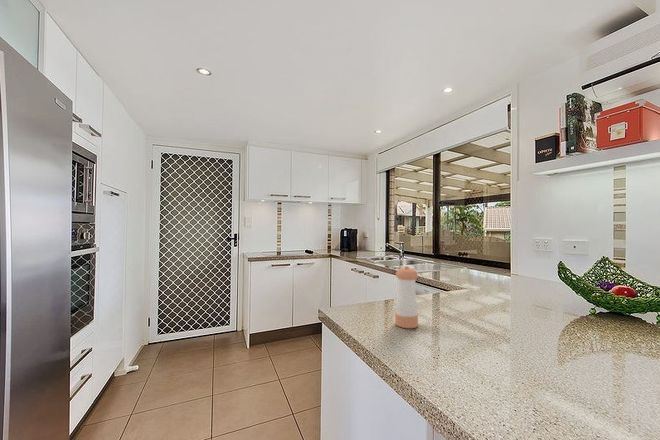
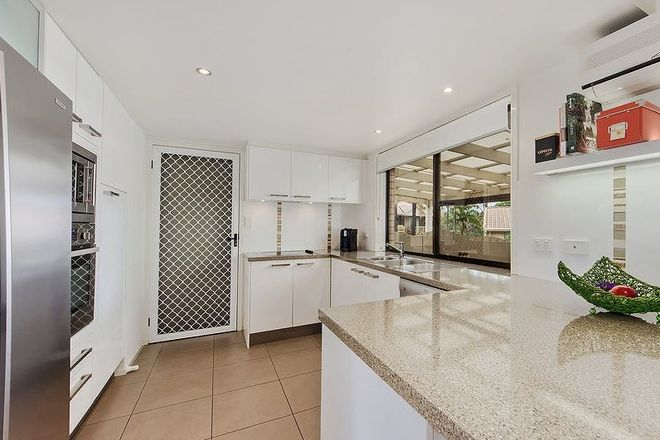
- pepper shaker (406, 295)
